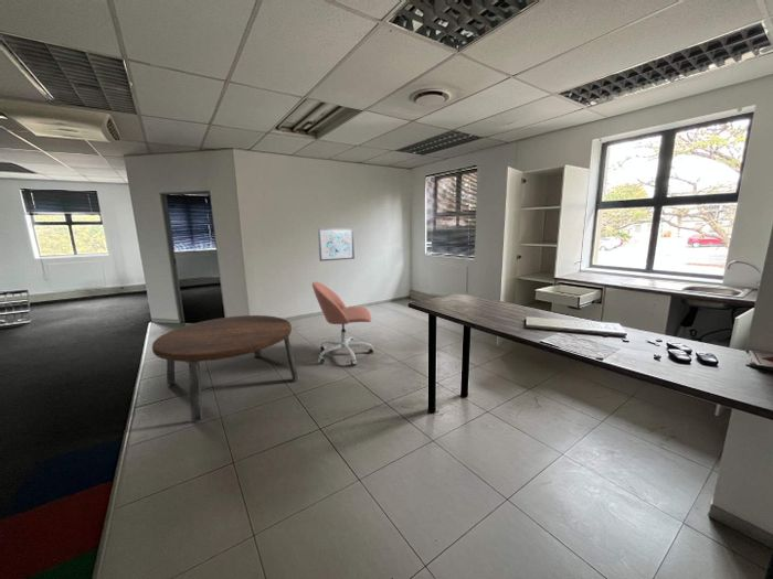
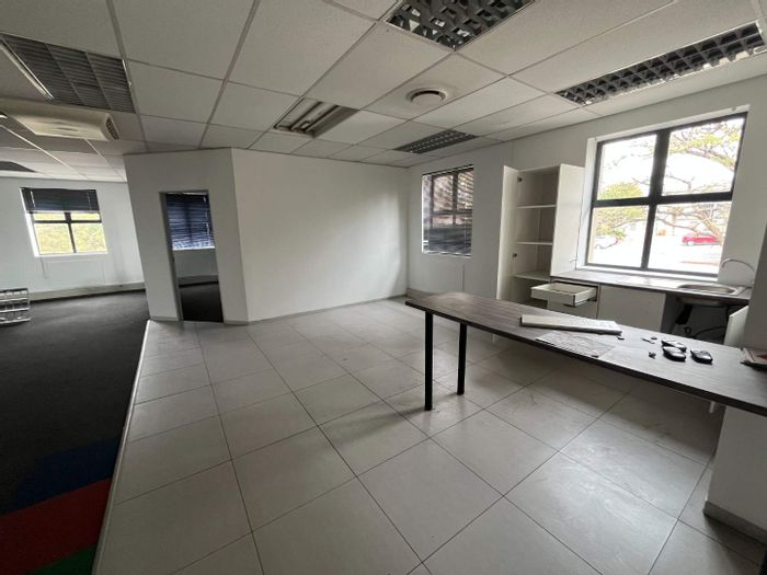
- office chair (345, 319)
- dining table (230, 356)
- wall art (337, 244)
